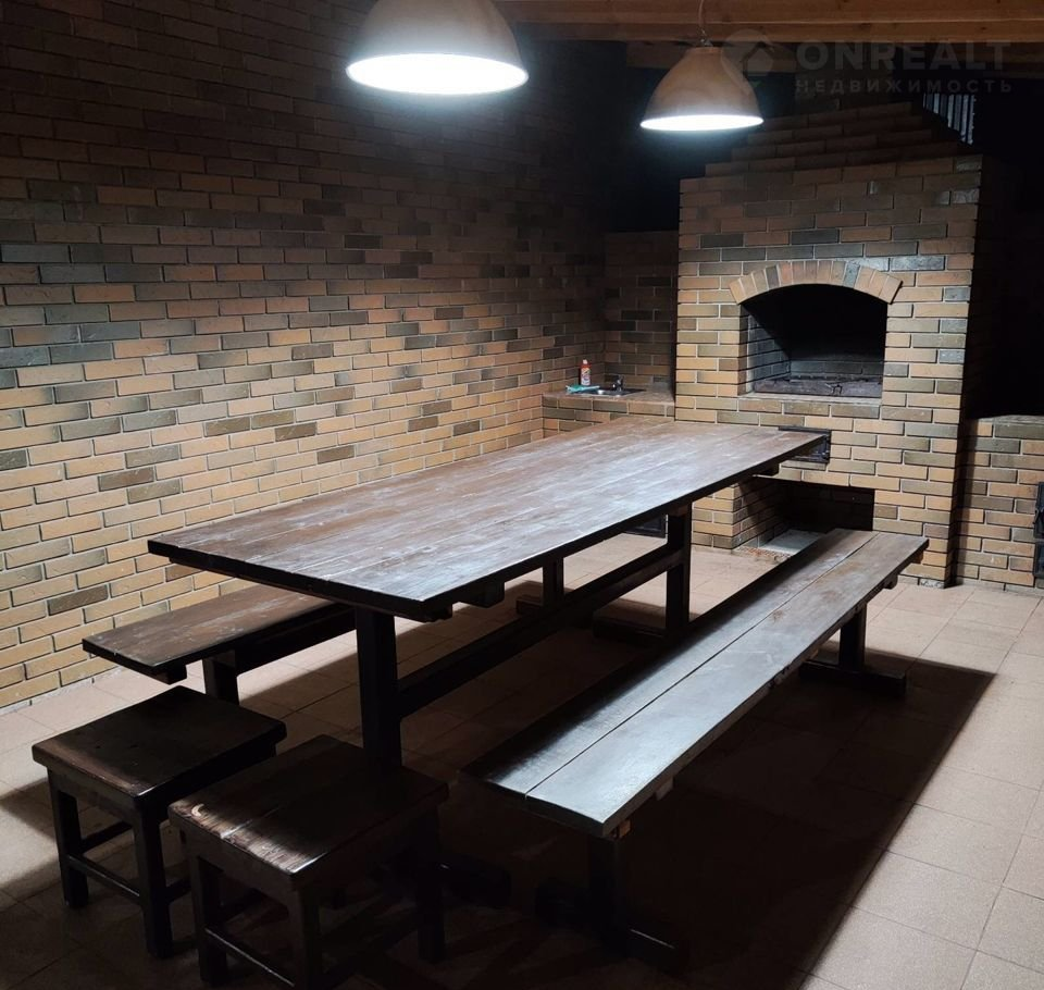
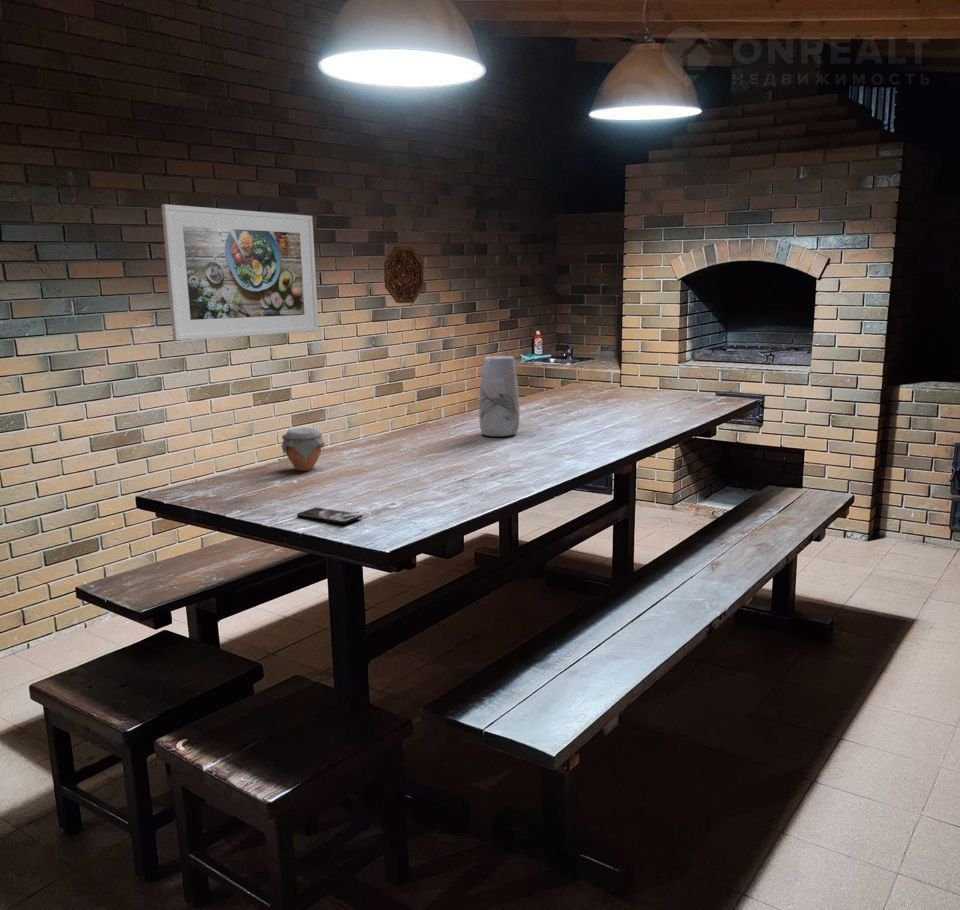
+ jar (303, 449)
+ vase (498, 395)
+ smartphone (329, 515)
+ decorative platter (404, 275)
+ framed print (247, 273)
